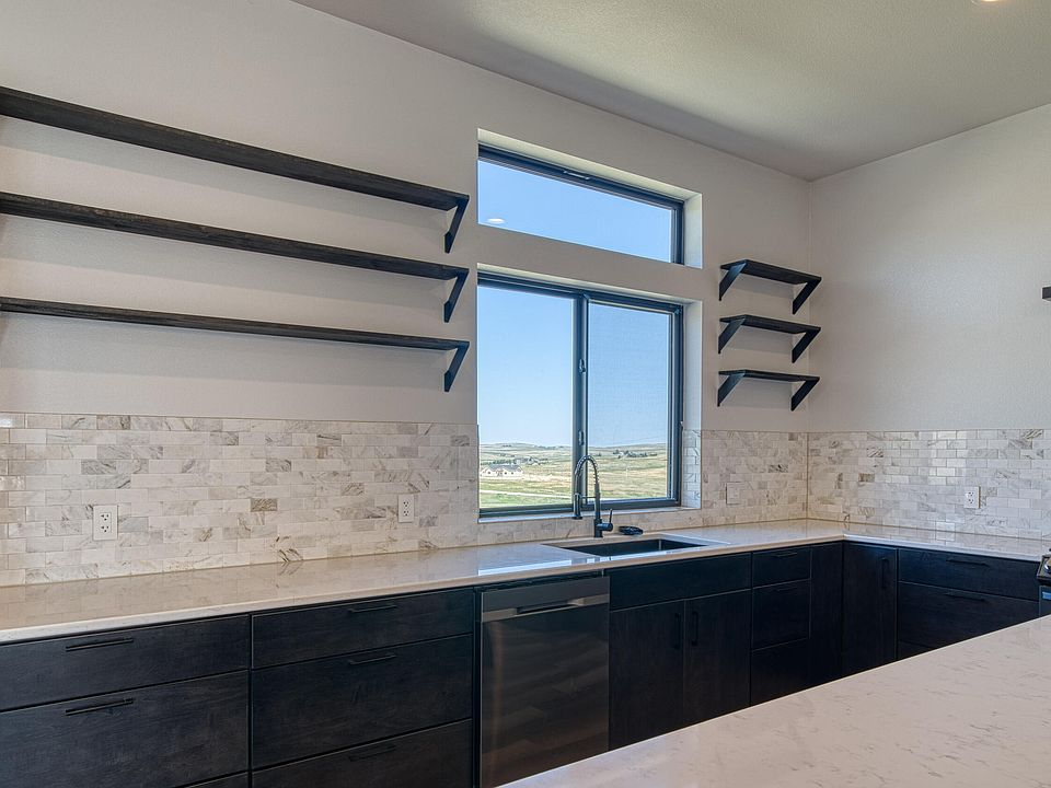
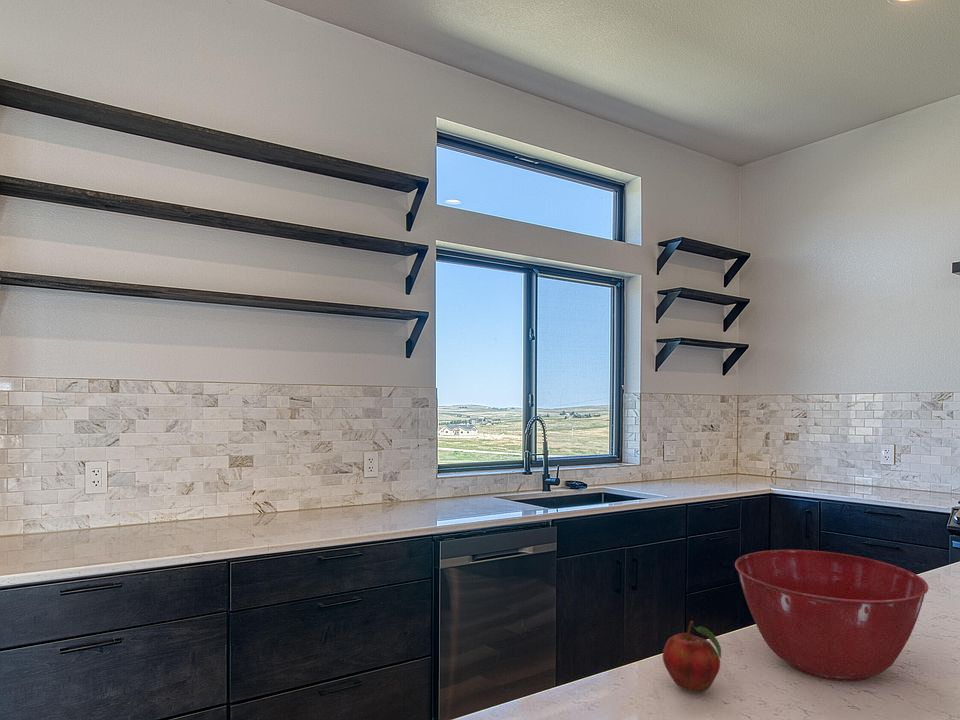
+ fruit (694, 656)
+ mixing bowl (826, 617)
